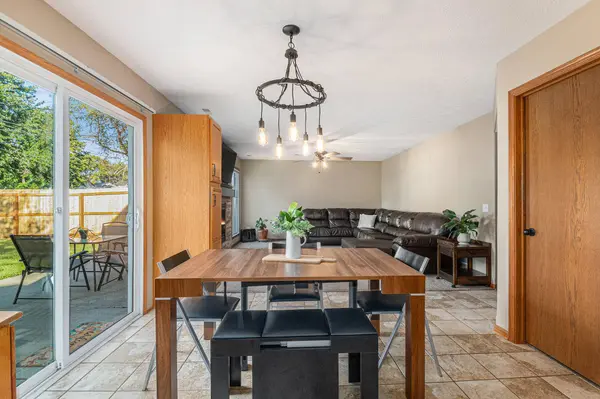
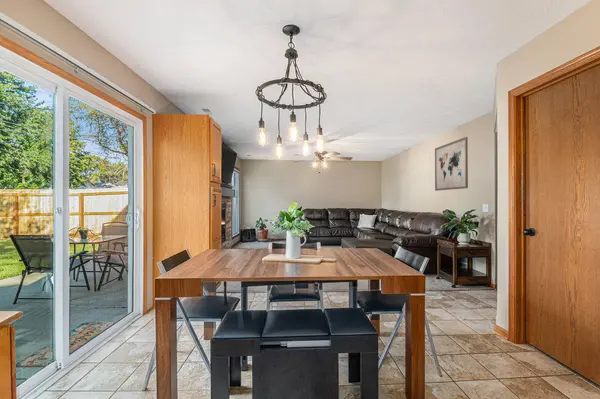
+ wall art (449, 166)
